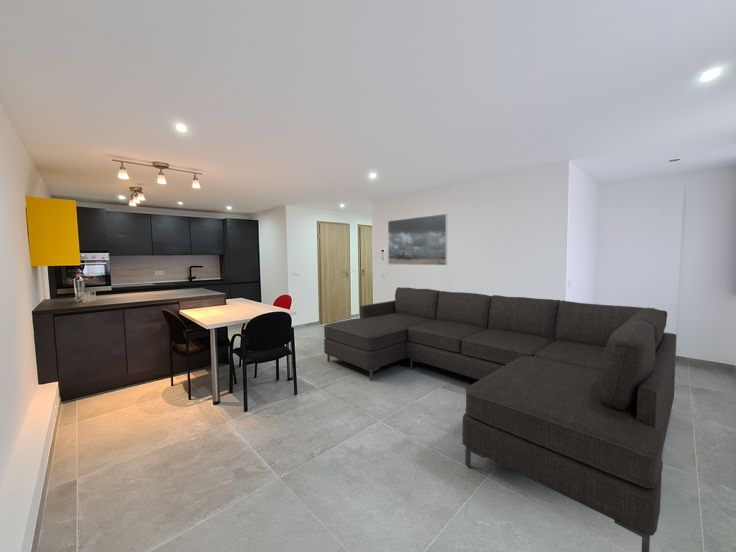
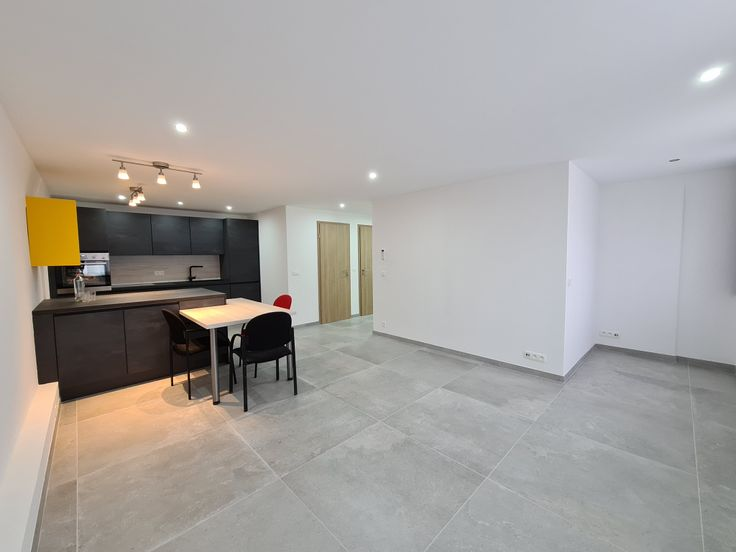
- sofa (452, 344)
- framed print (415, 241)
